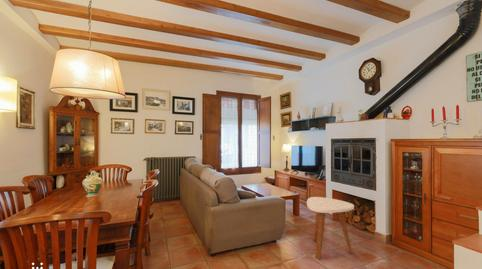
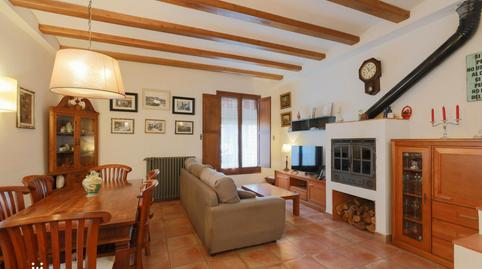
- side table (323, 225)
